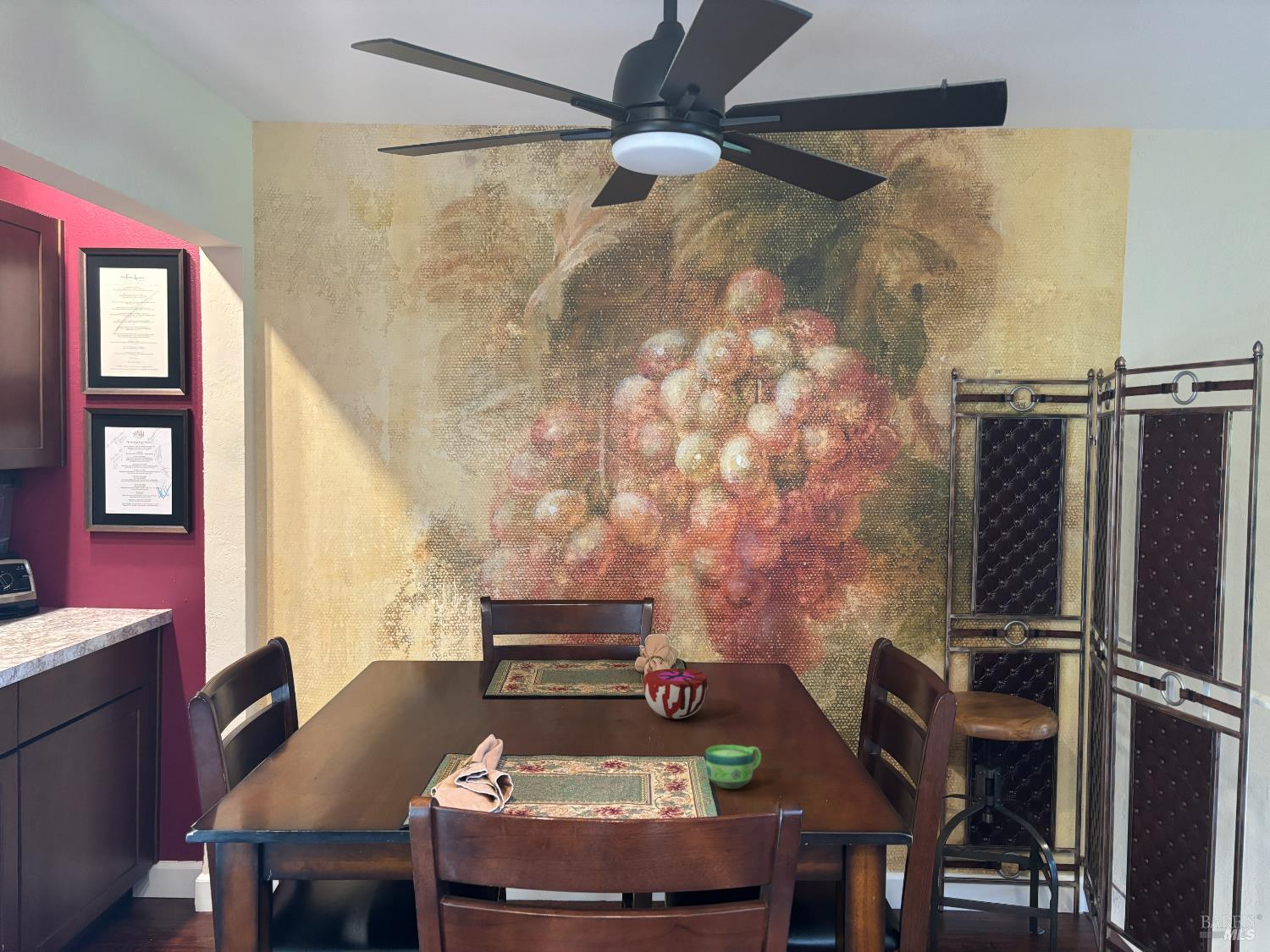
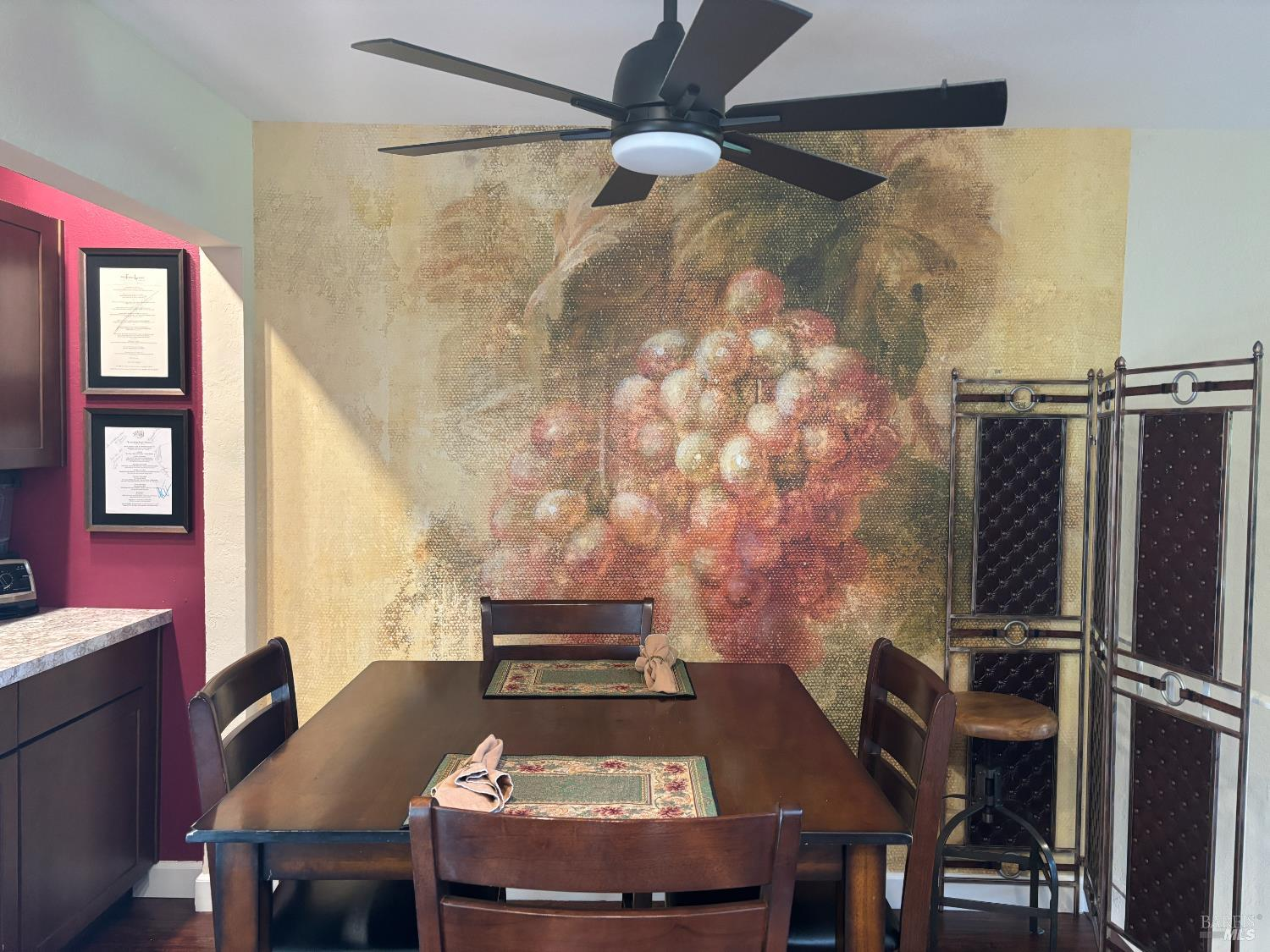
- decorative bowl (675, 696)
- cup (733, 764)
